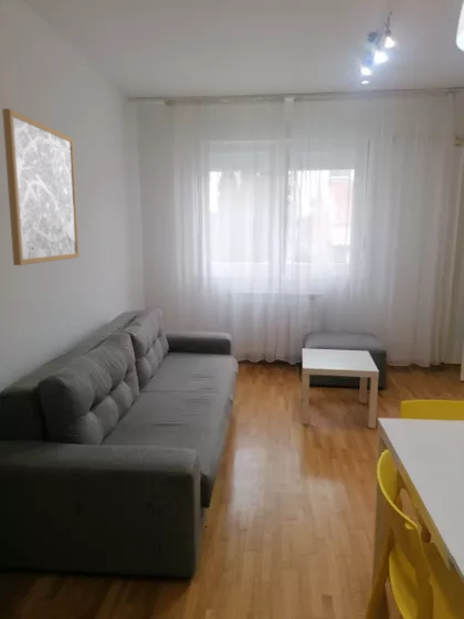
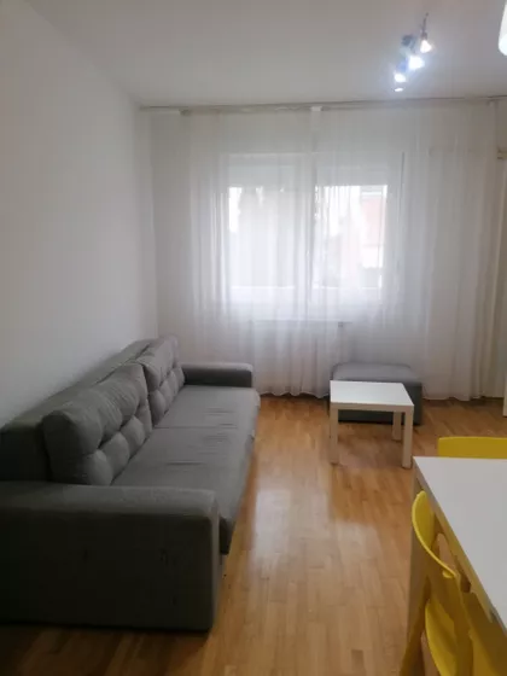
- wall art (46, 195)
